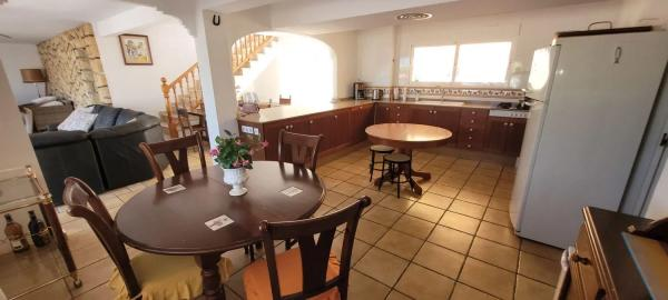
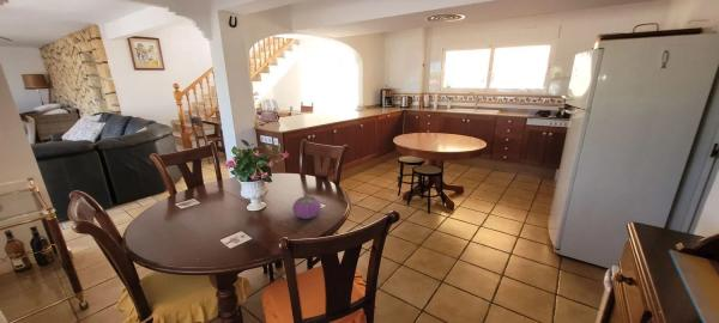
+ teapot (307, 207)
